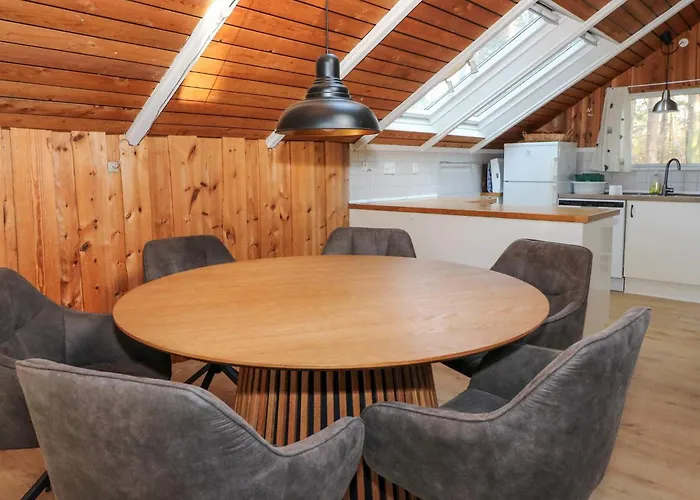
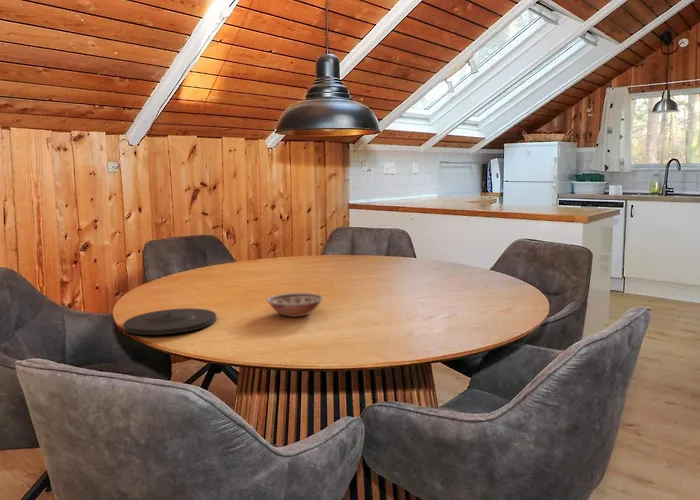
+ plate (171, 317)
+ bowl (295, 305)
